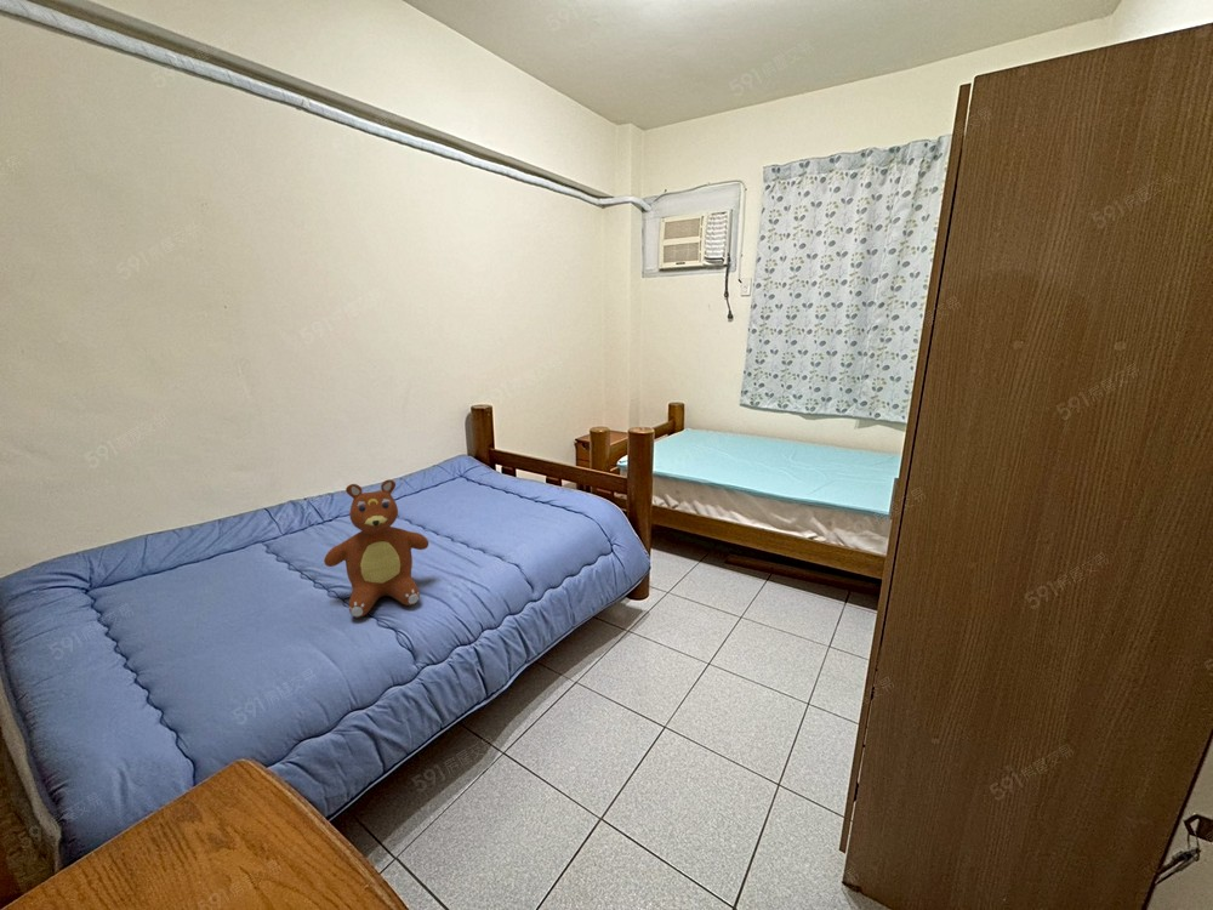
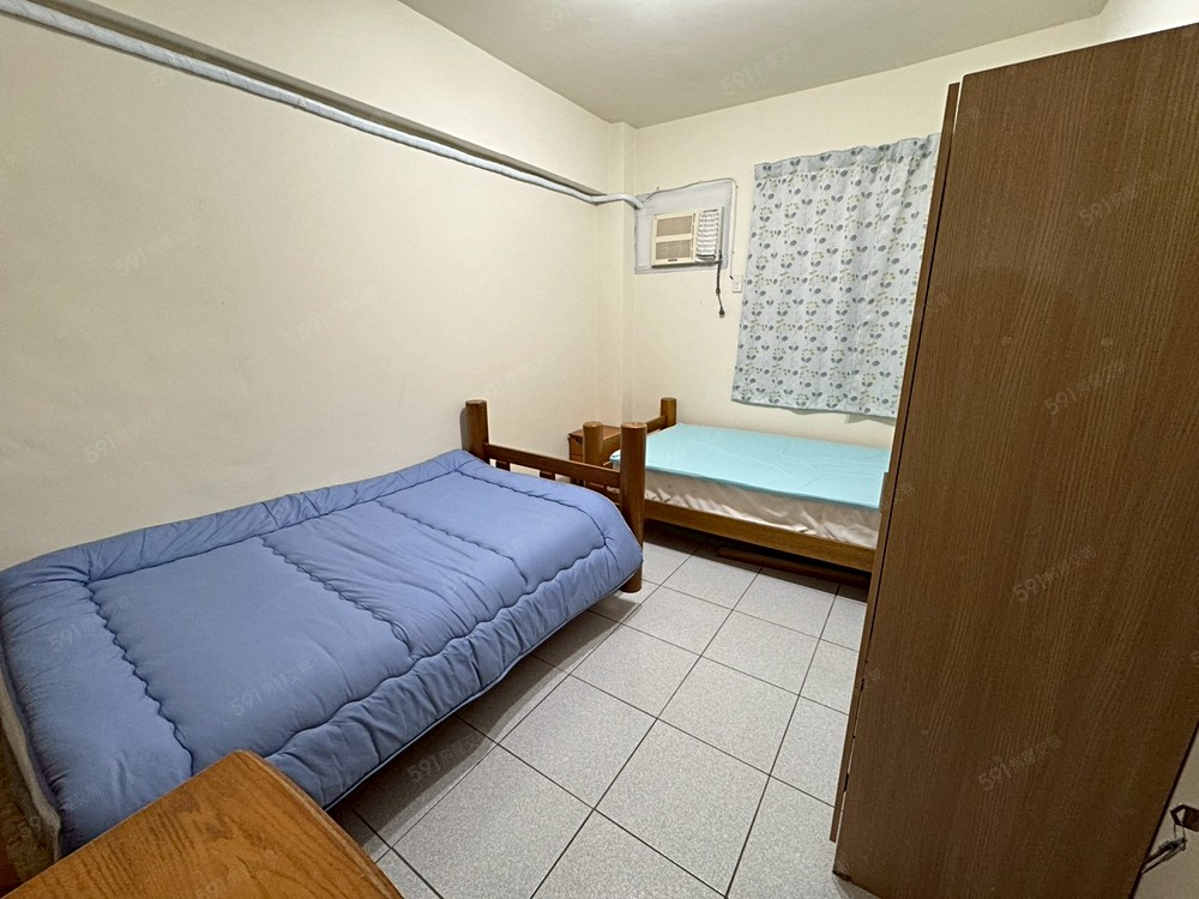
- teddy bear (377, 542)
